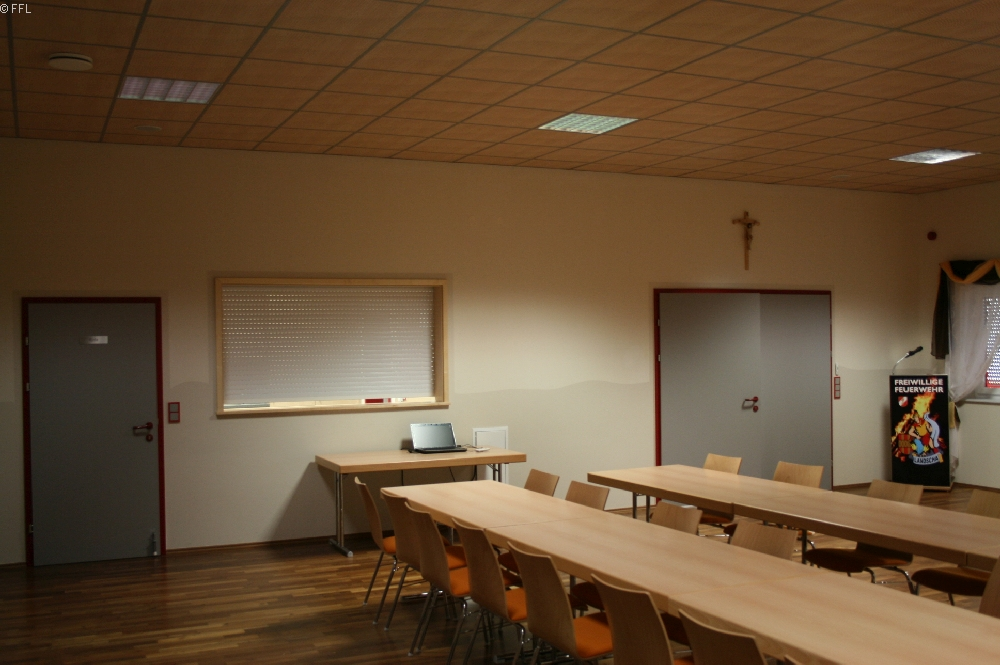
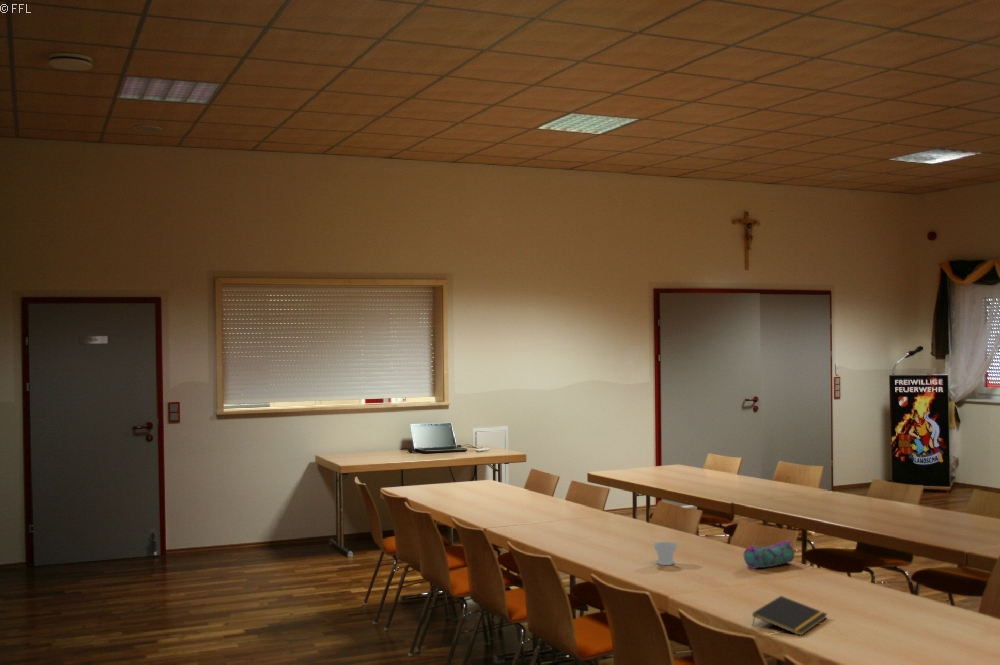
+ notepad (790, 614)
+ cup (665, 553)
+ pencil case (769, 554)
